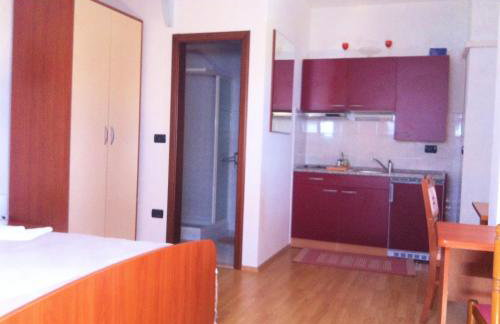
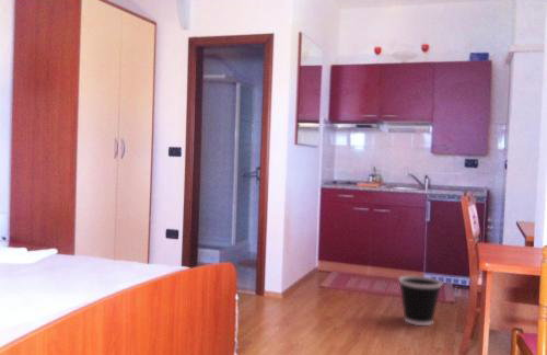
+ wastebasket (419, 300)
